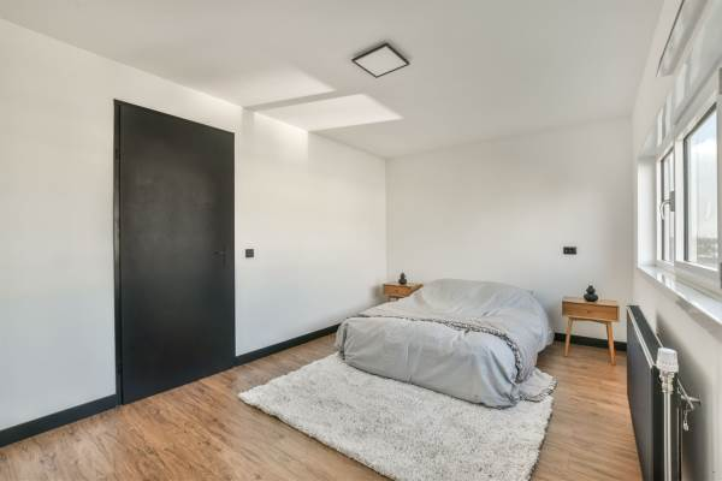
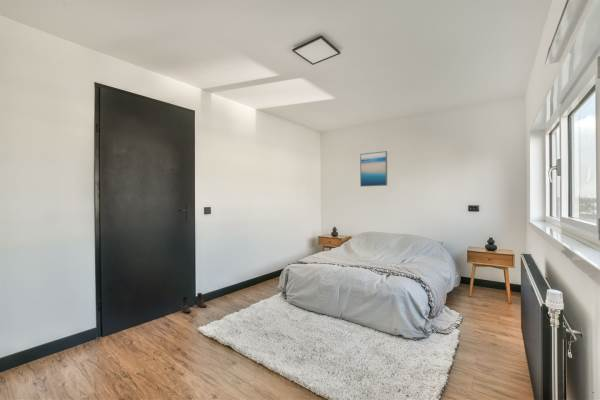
+ boots (197, 302)
+ wall art (373, 169)
